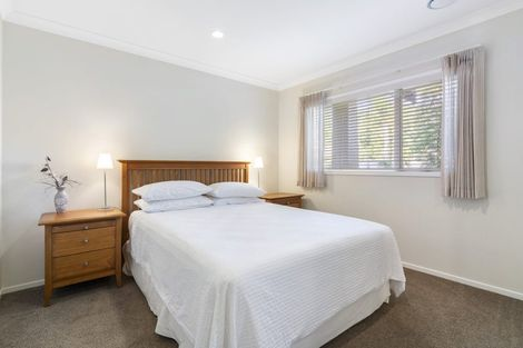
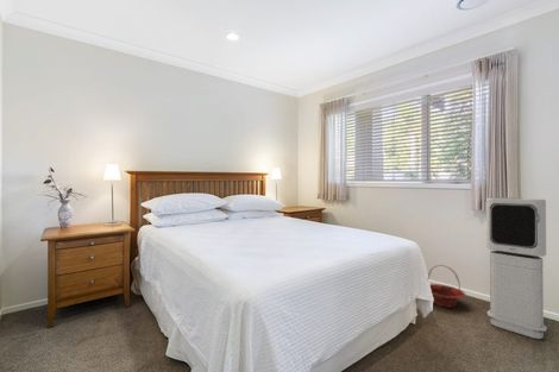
+ basket (442, 285)
+ air purifier (517, 261)
